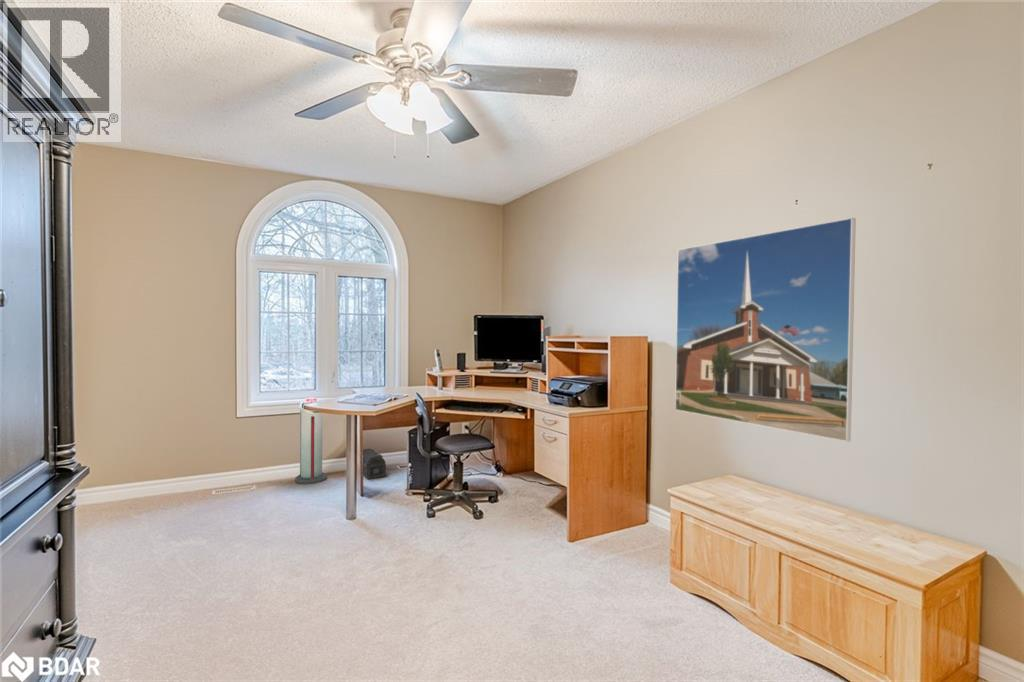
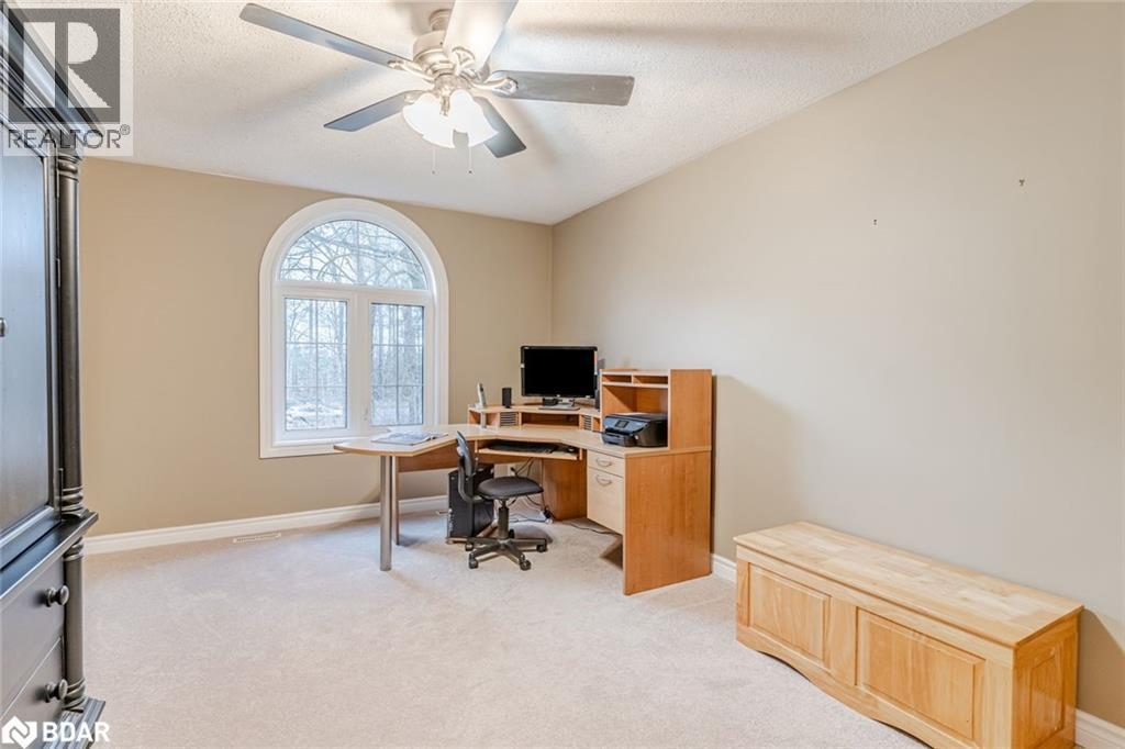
- treasure chest (372, 462)
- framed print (750, 330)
- air purifier (311, 438)
